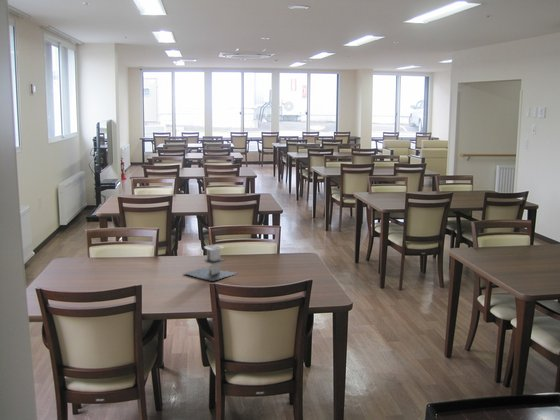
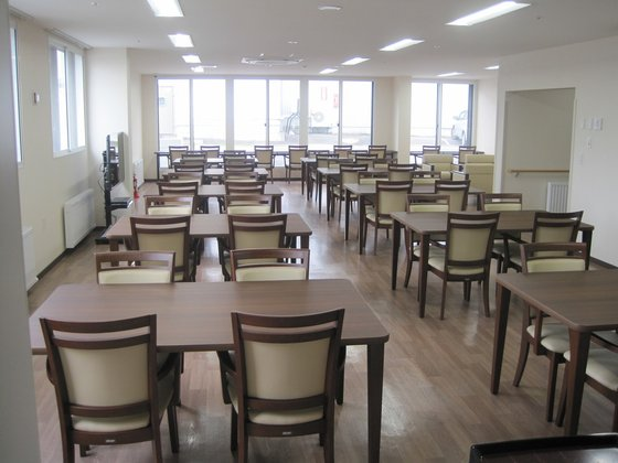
- architectural model (212, 259)
